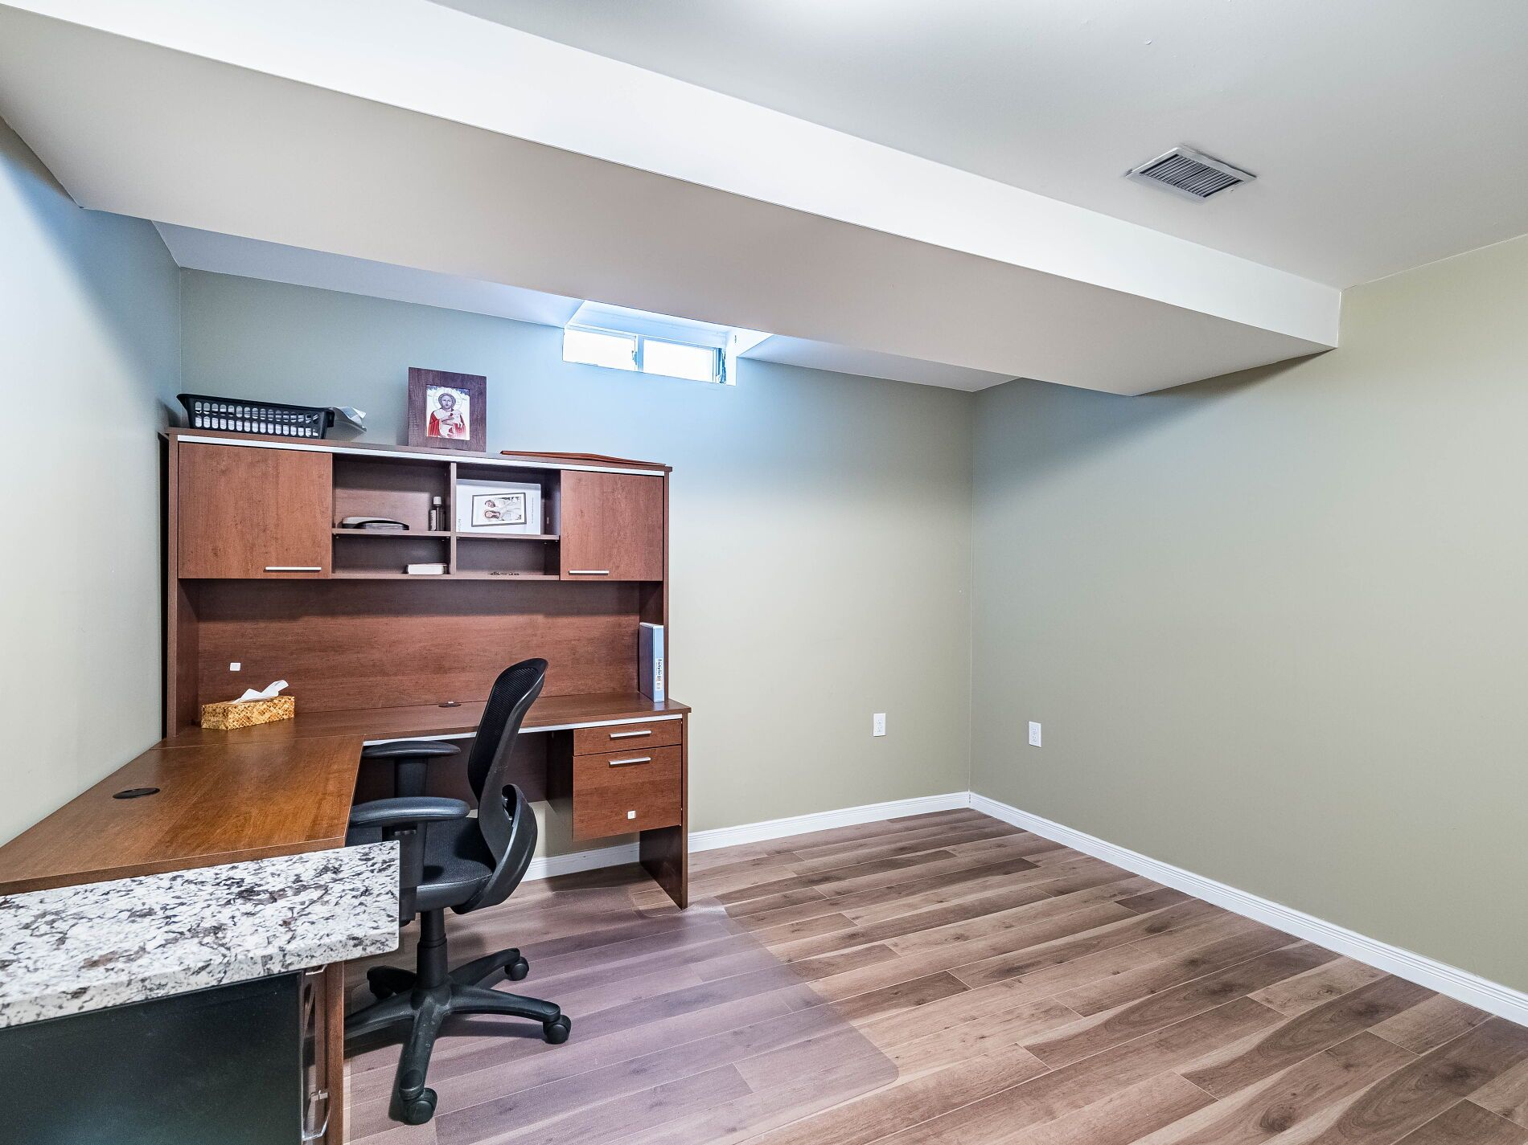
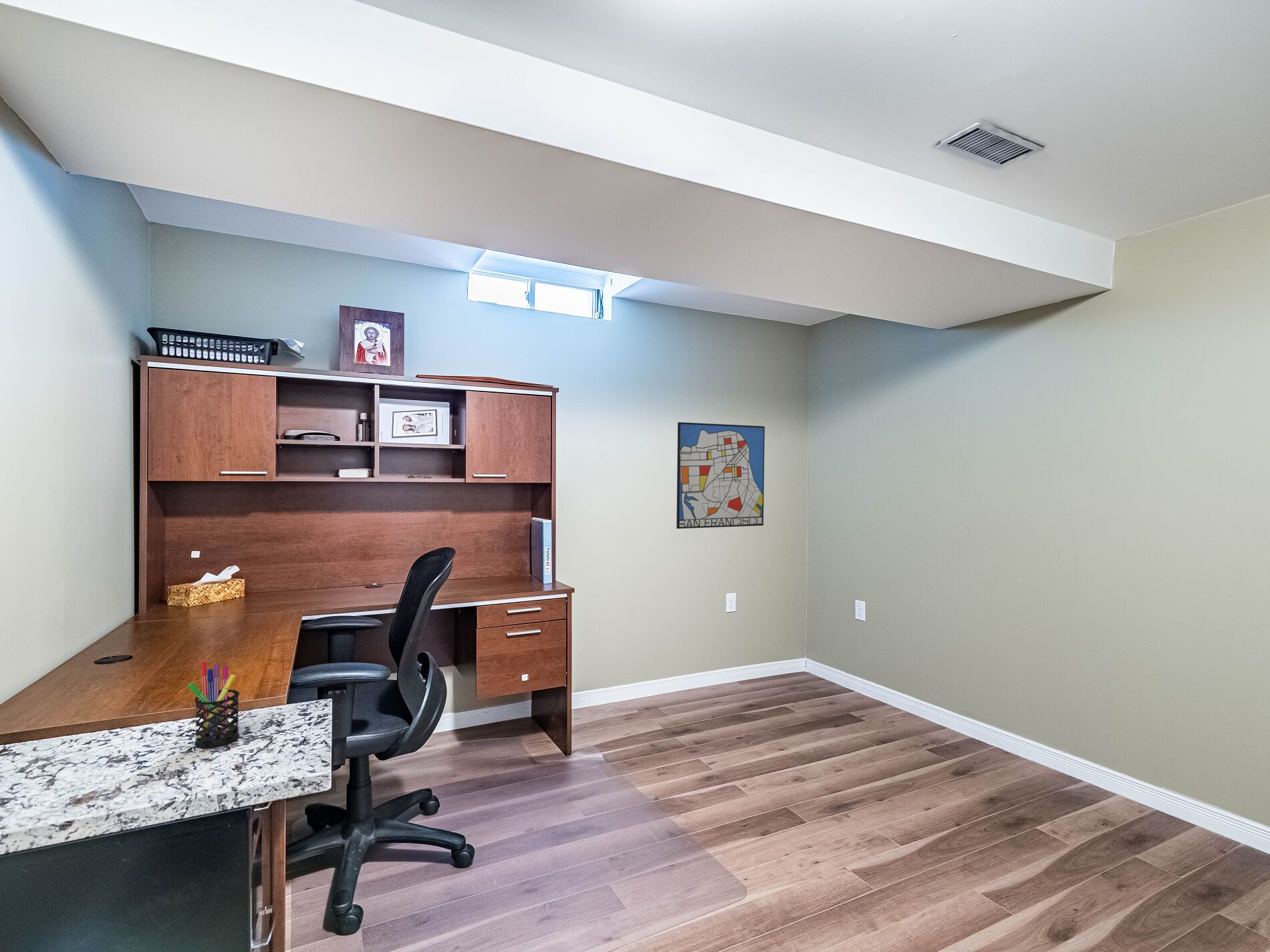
+ pen holder (211, 703)
+ wall art (722, 476)
